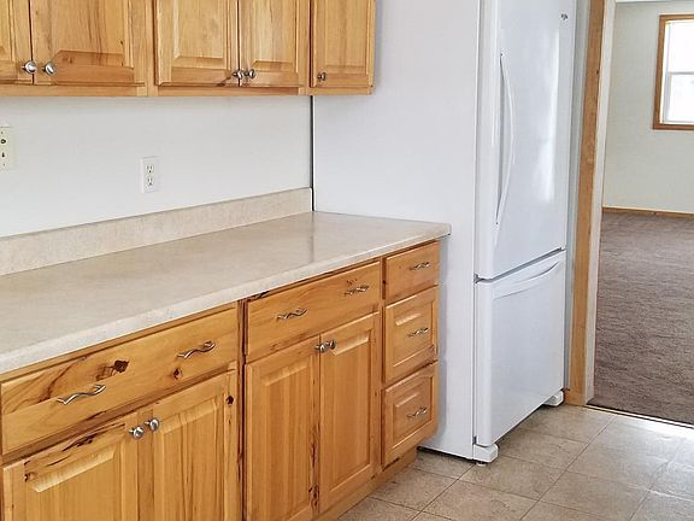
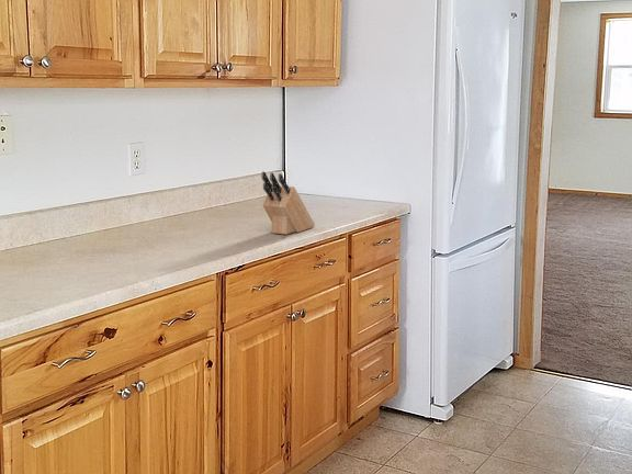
+ knife block (286, 200)
